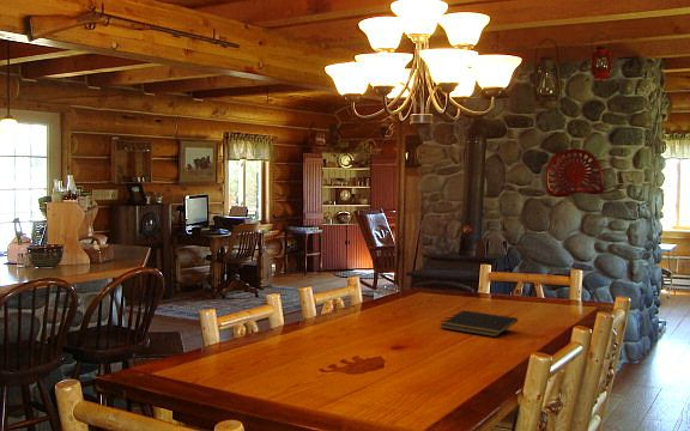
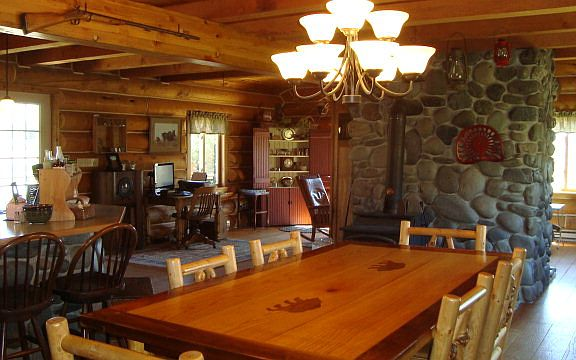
- notepad (478, 322)
